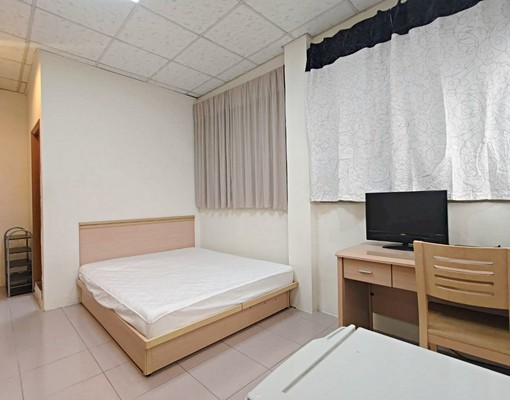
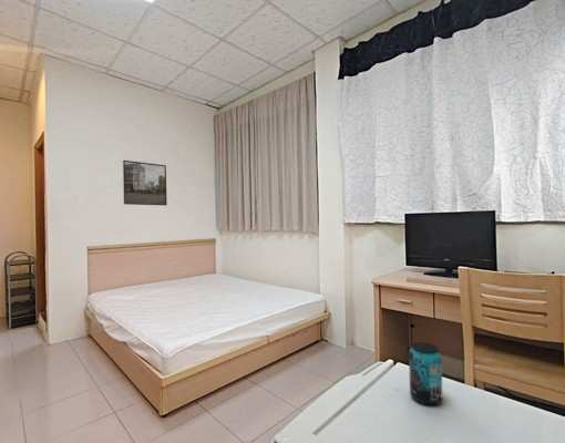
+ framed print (145, 184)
+ beverage can (424, 372)
